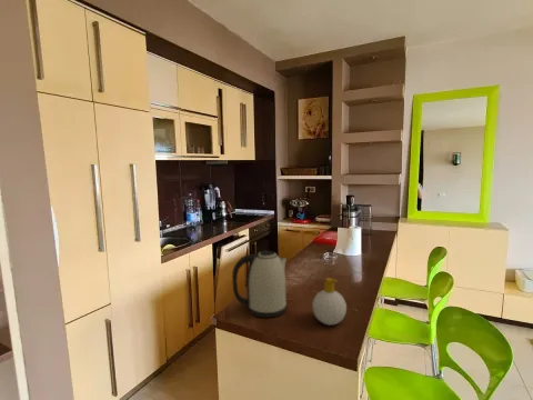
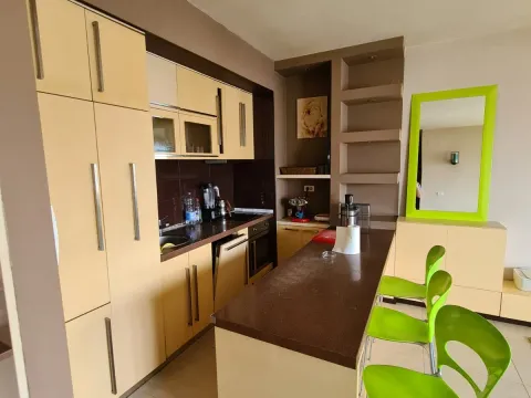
- soap bottle (329, 300)
- kettle (259, 280)
